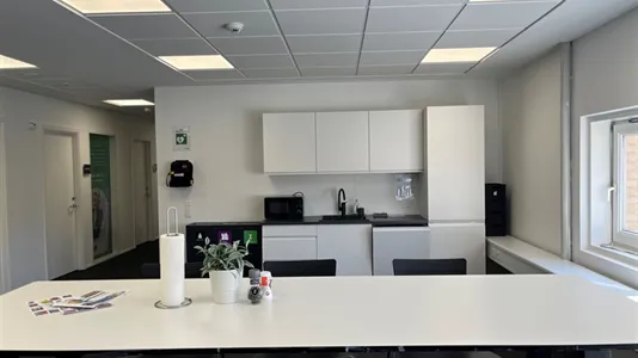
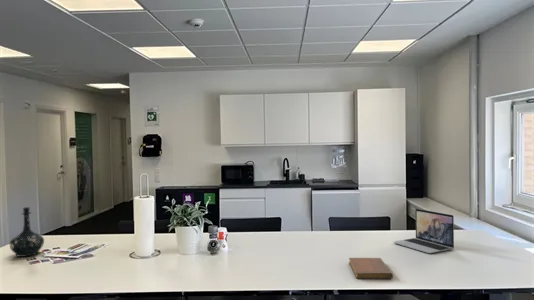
+ bottle (26, 231)
+ laptop (422, 229)
+ notebook (369, 267)
